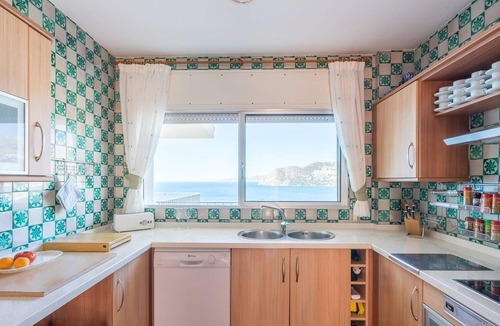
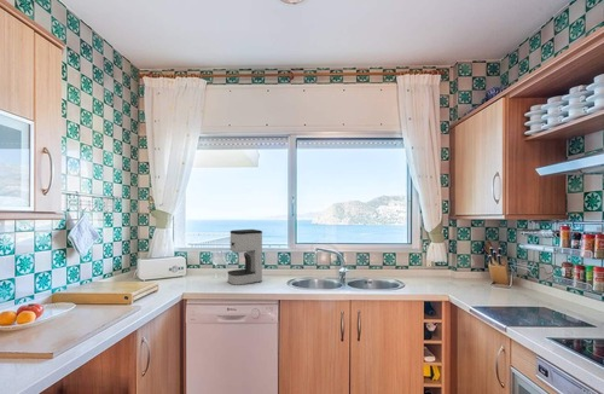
+ coffee maker (244, 256)
